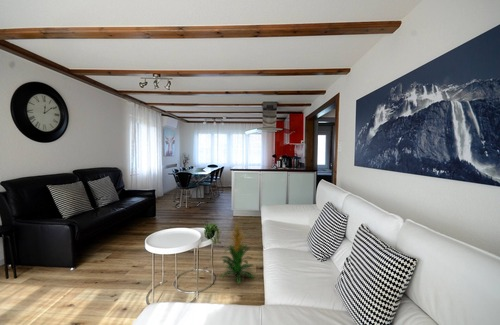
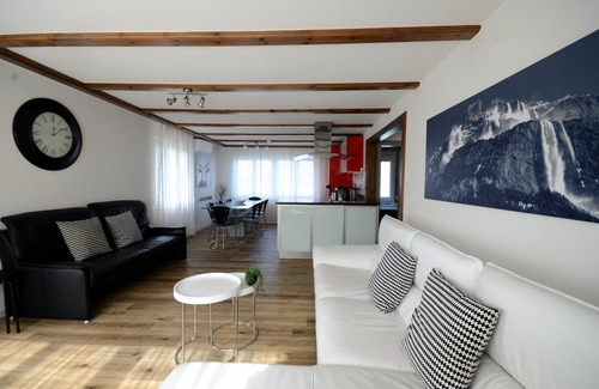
- indoor plant (237, 247)
